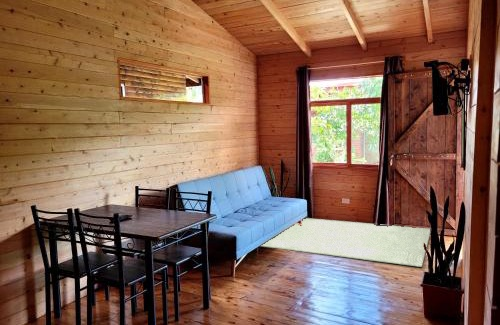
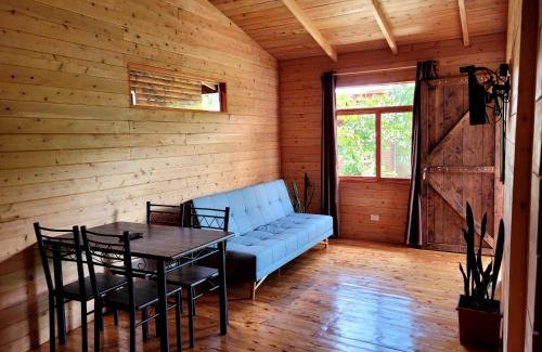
- rug (336, 235)
